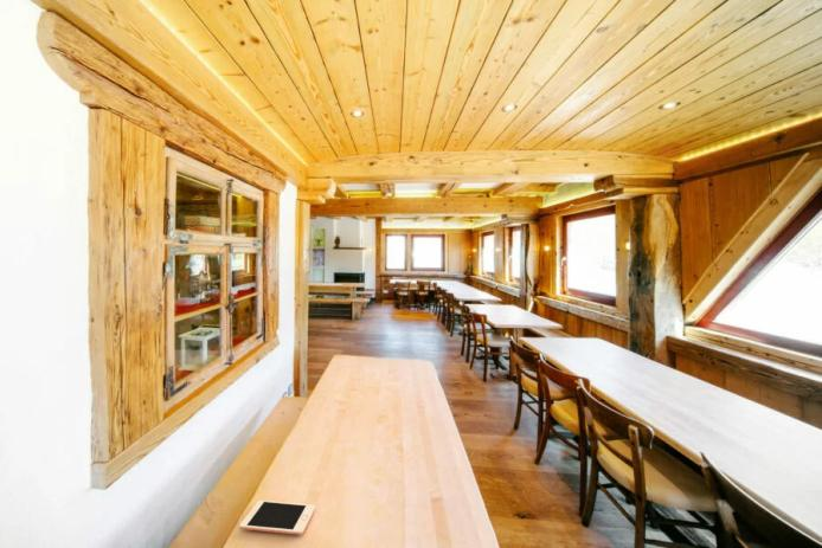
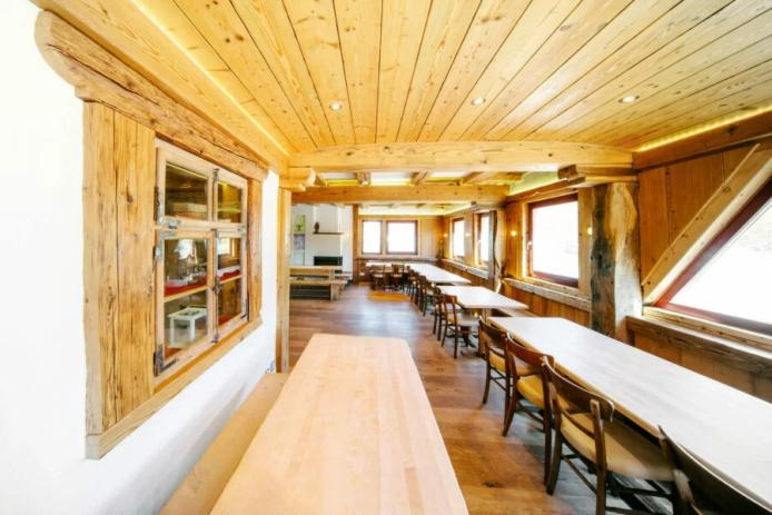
- cell phone (278, 516)
